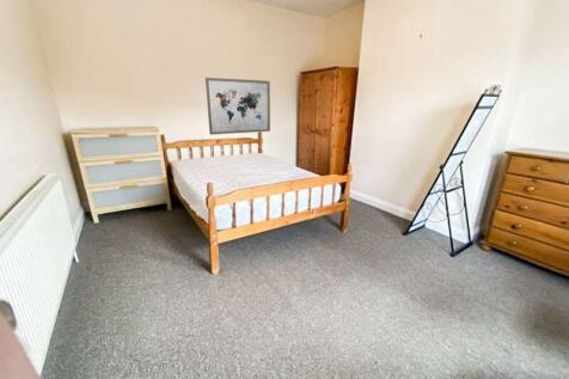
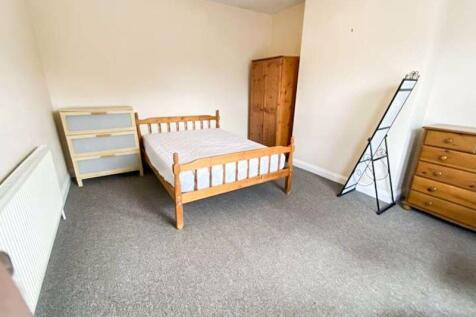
- wall art (240, 106)
